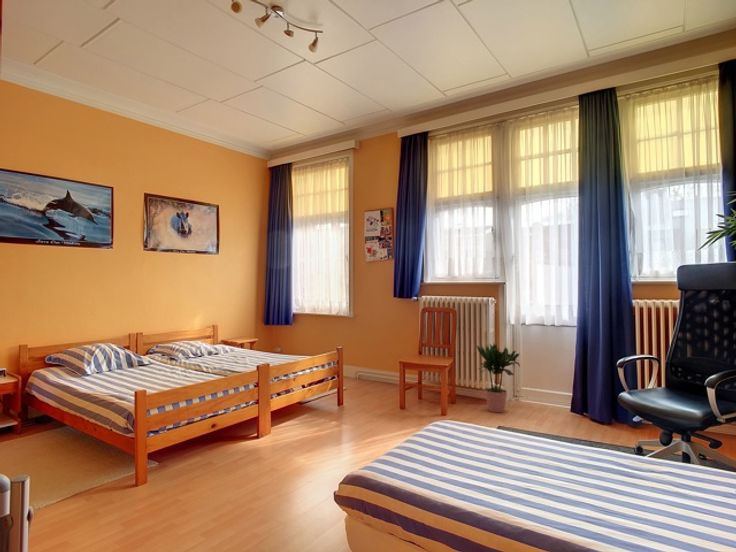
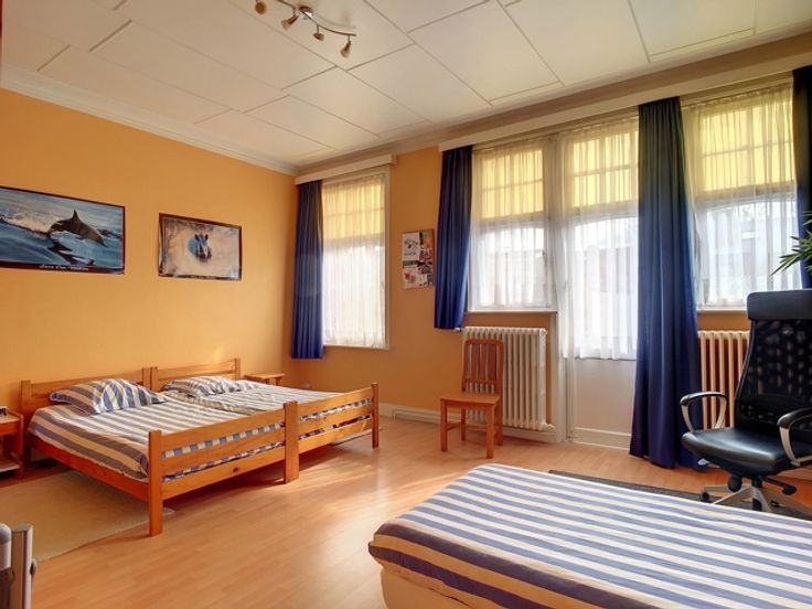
- potted plant (501, 375)
